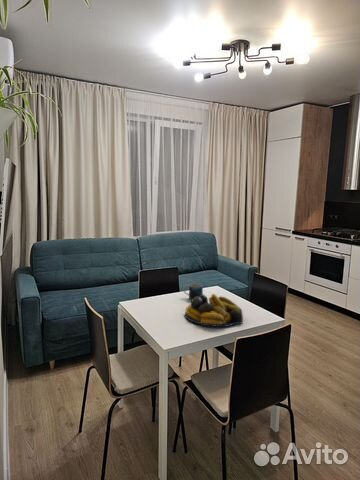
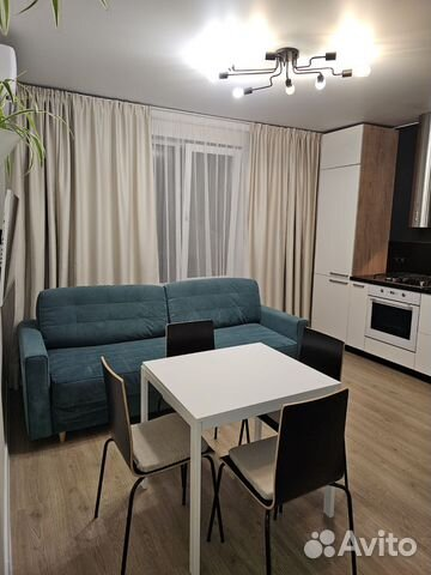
- fruit bowl (213, 306)
- mug (192, 291)
